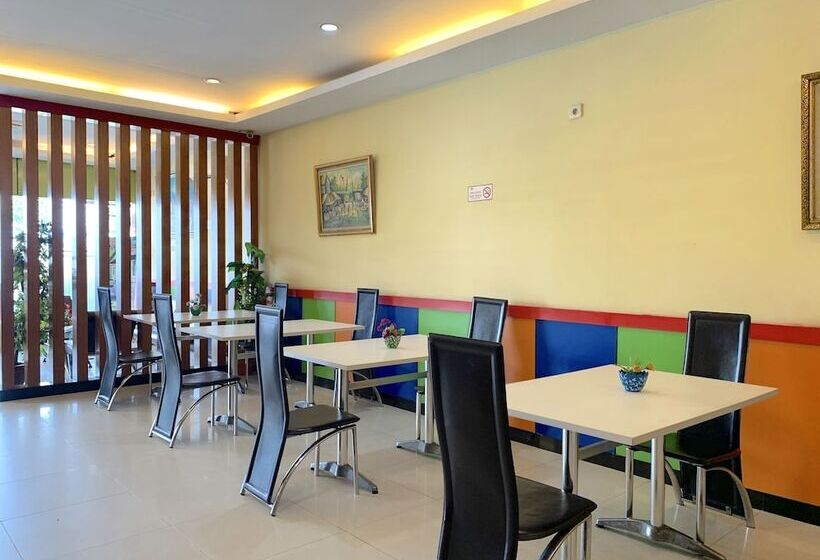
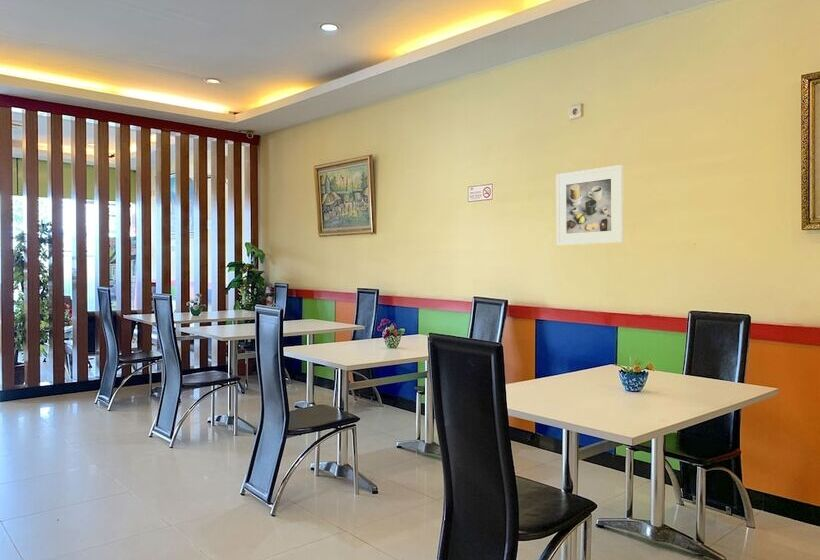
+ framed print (588, 207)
